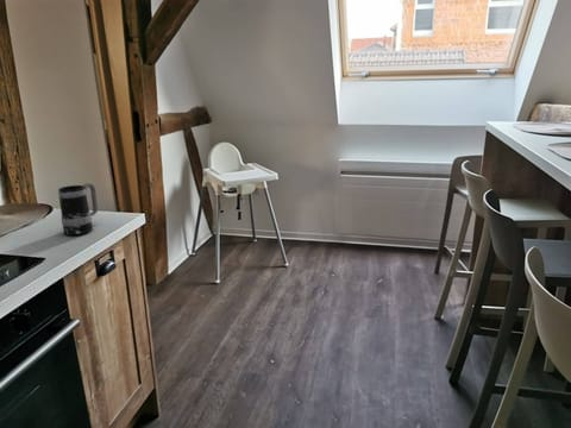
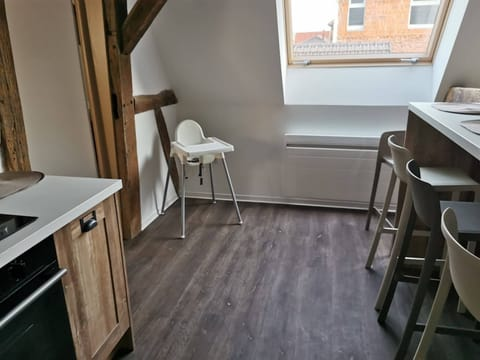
- mug (80, 207)
